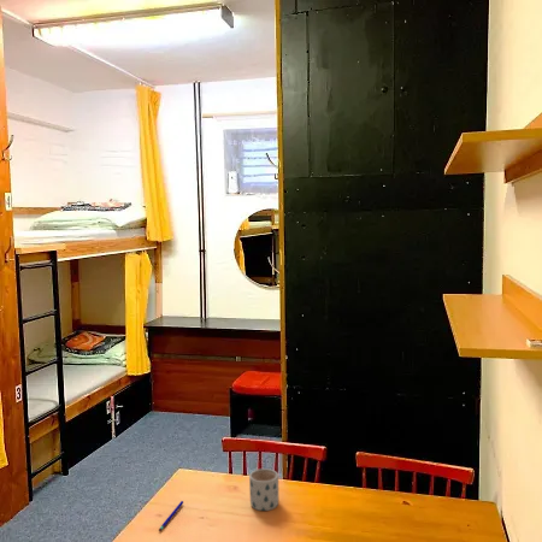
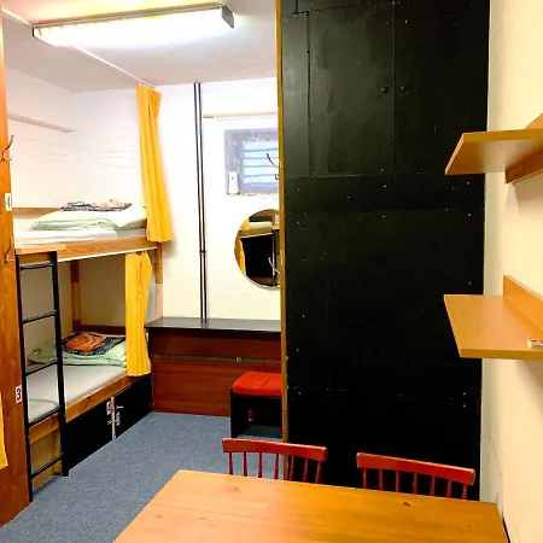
- pen (171, 516)
- mug (265, 487)
